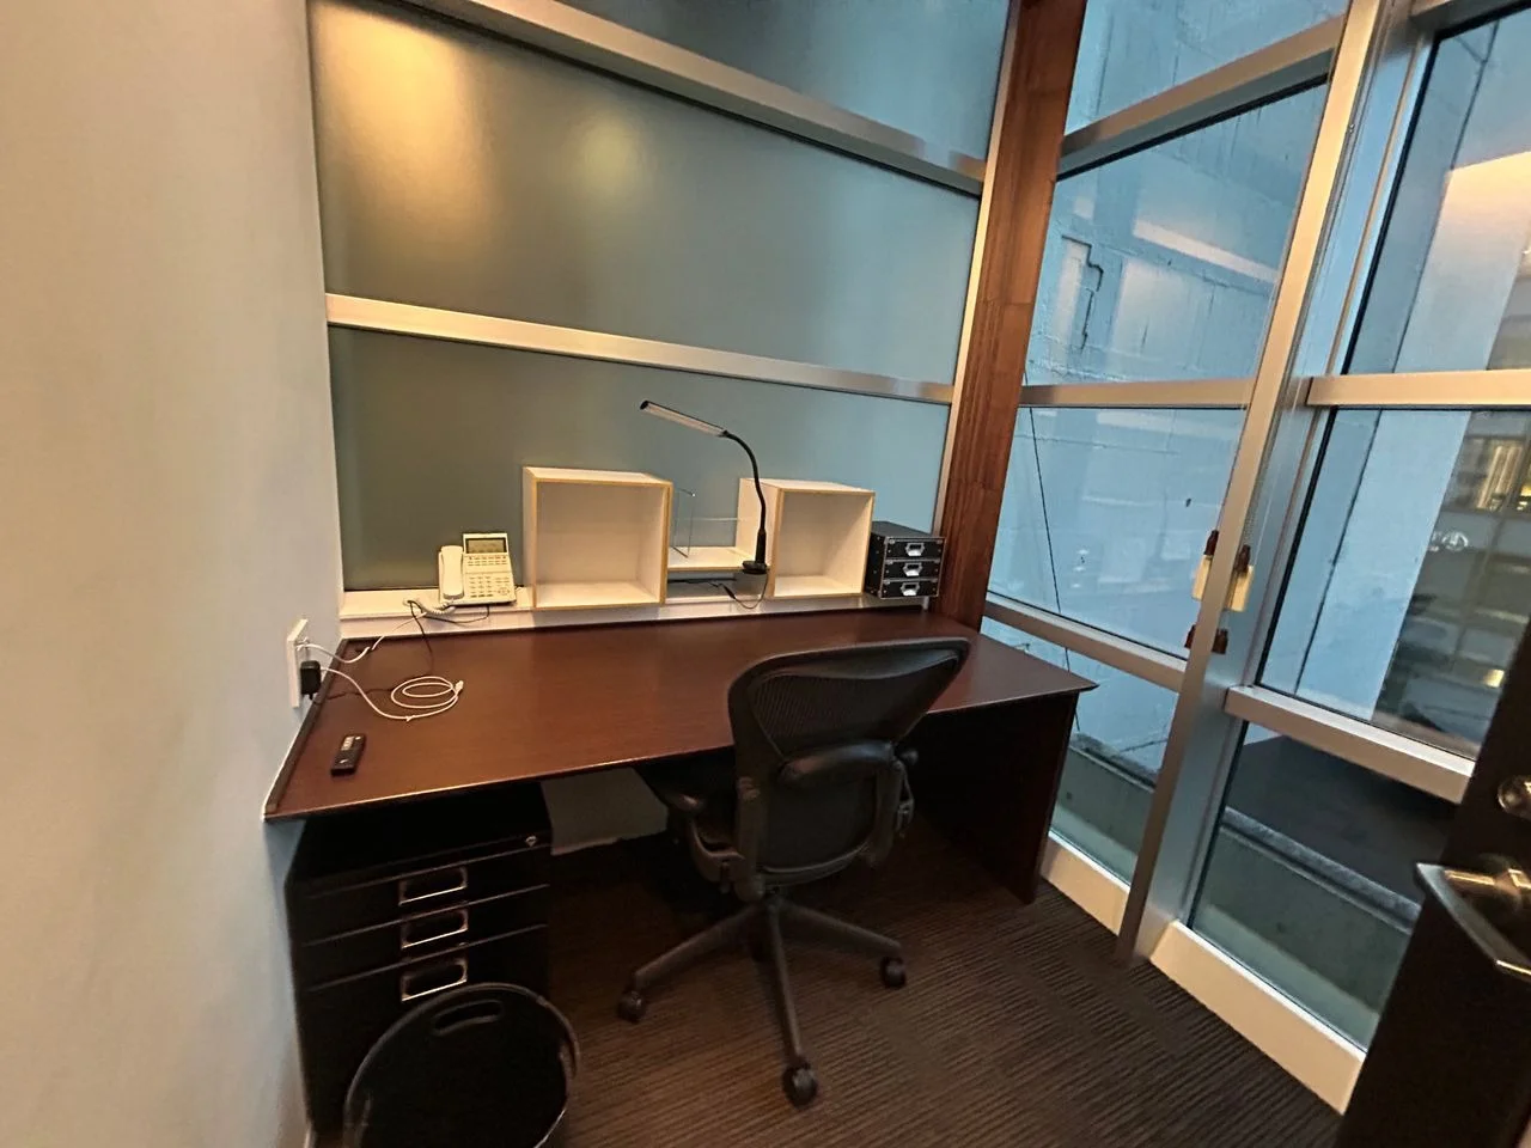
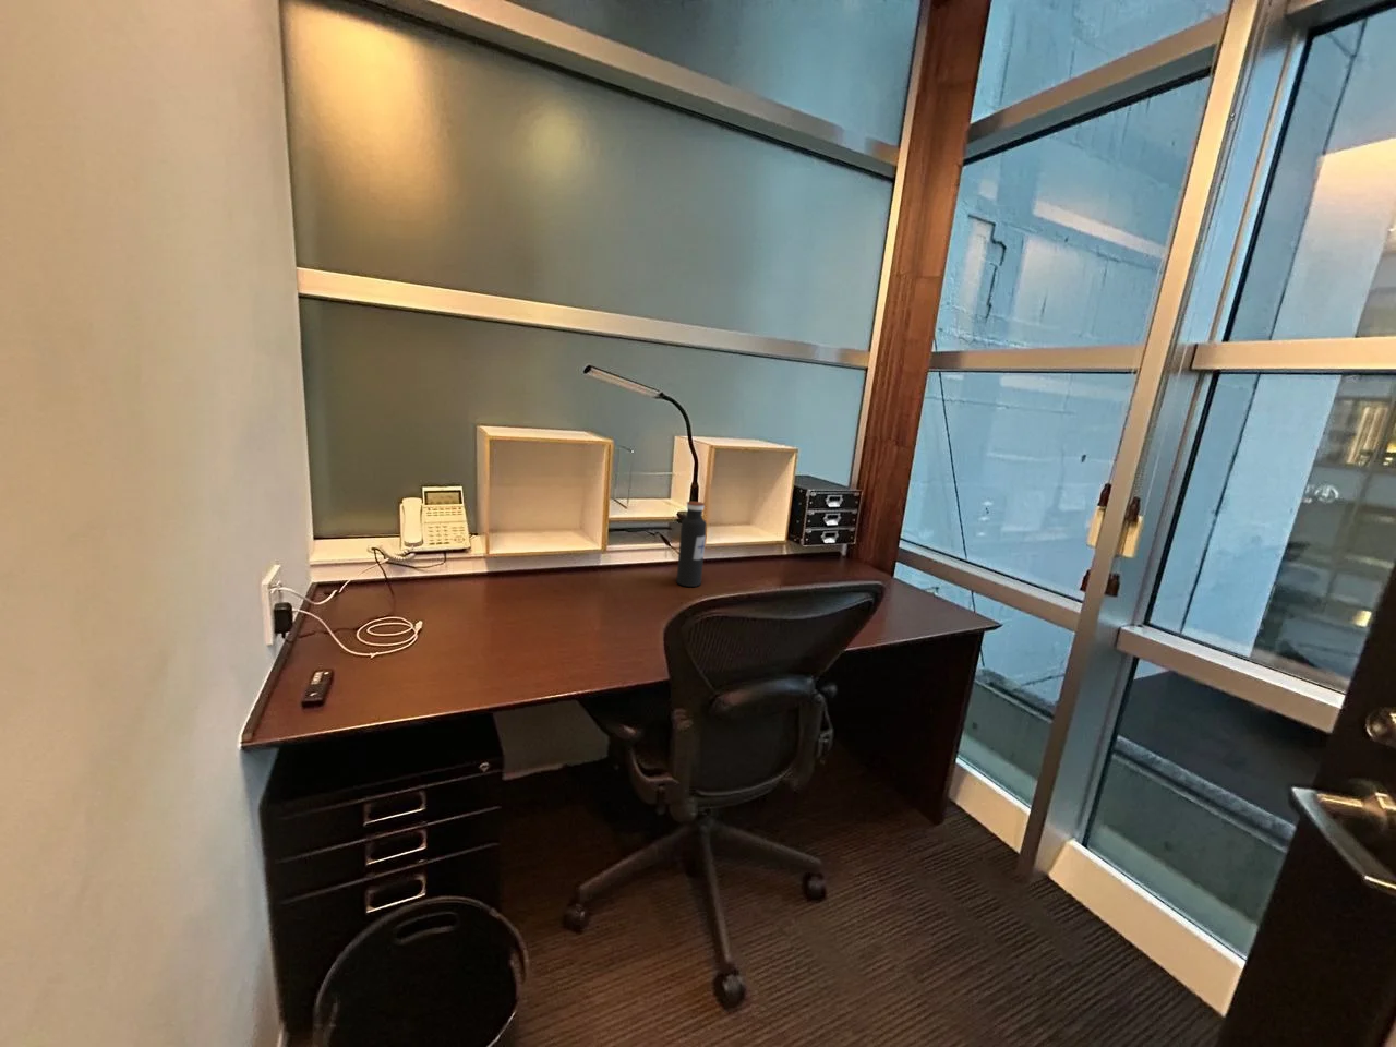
+ water bottle (691, 543)
